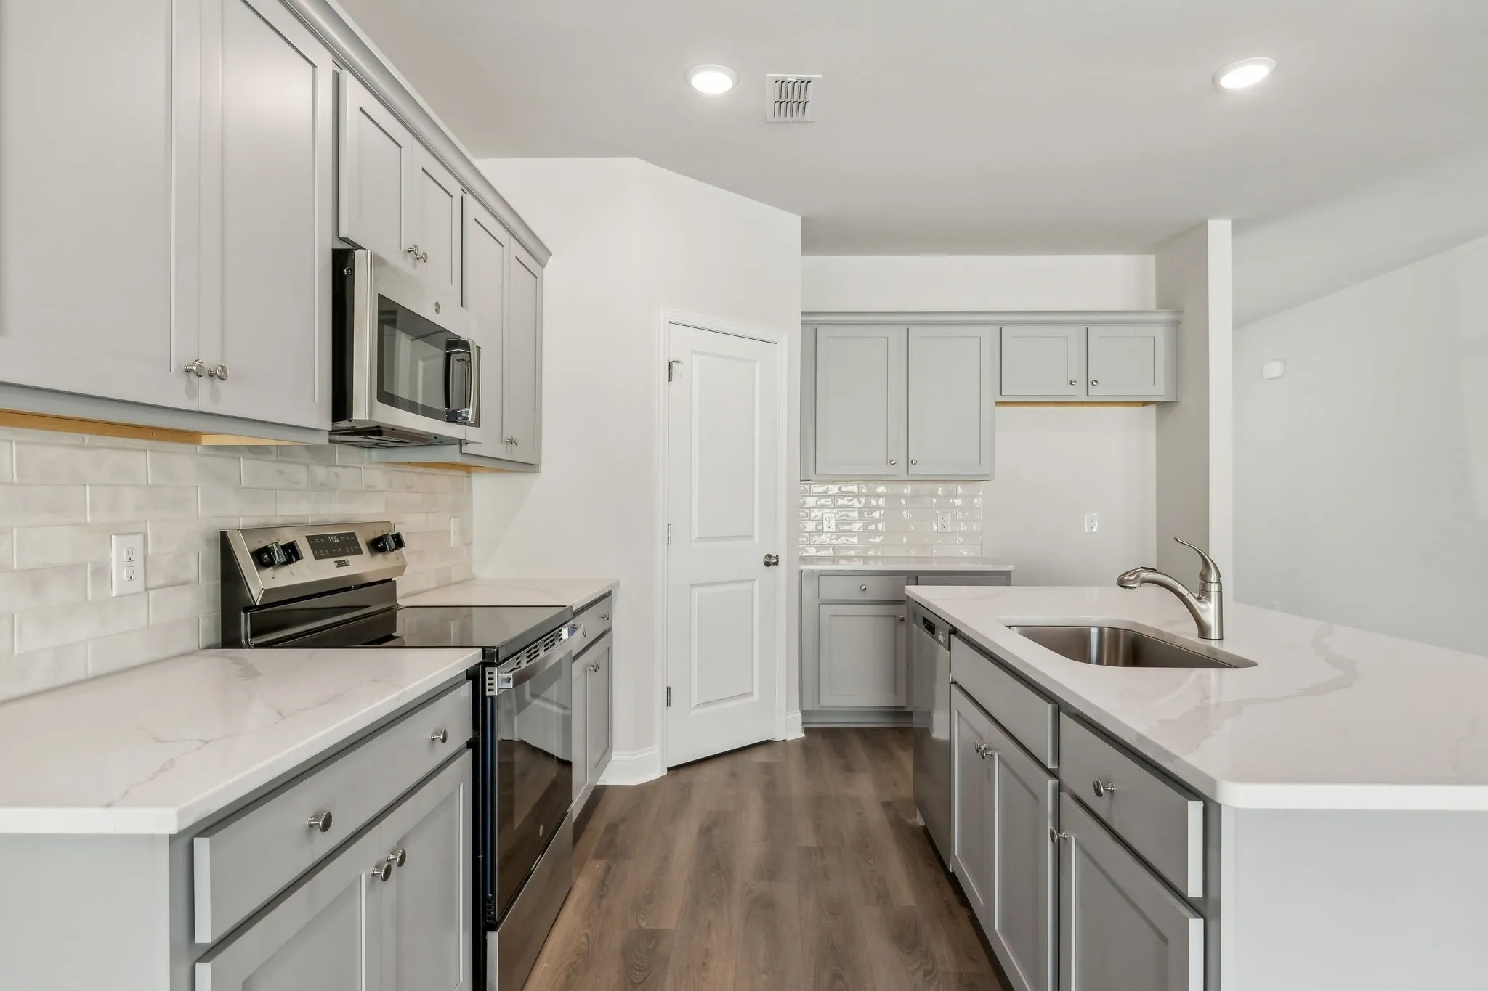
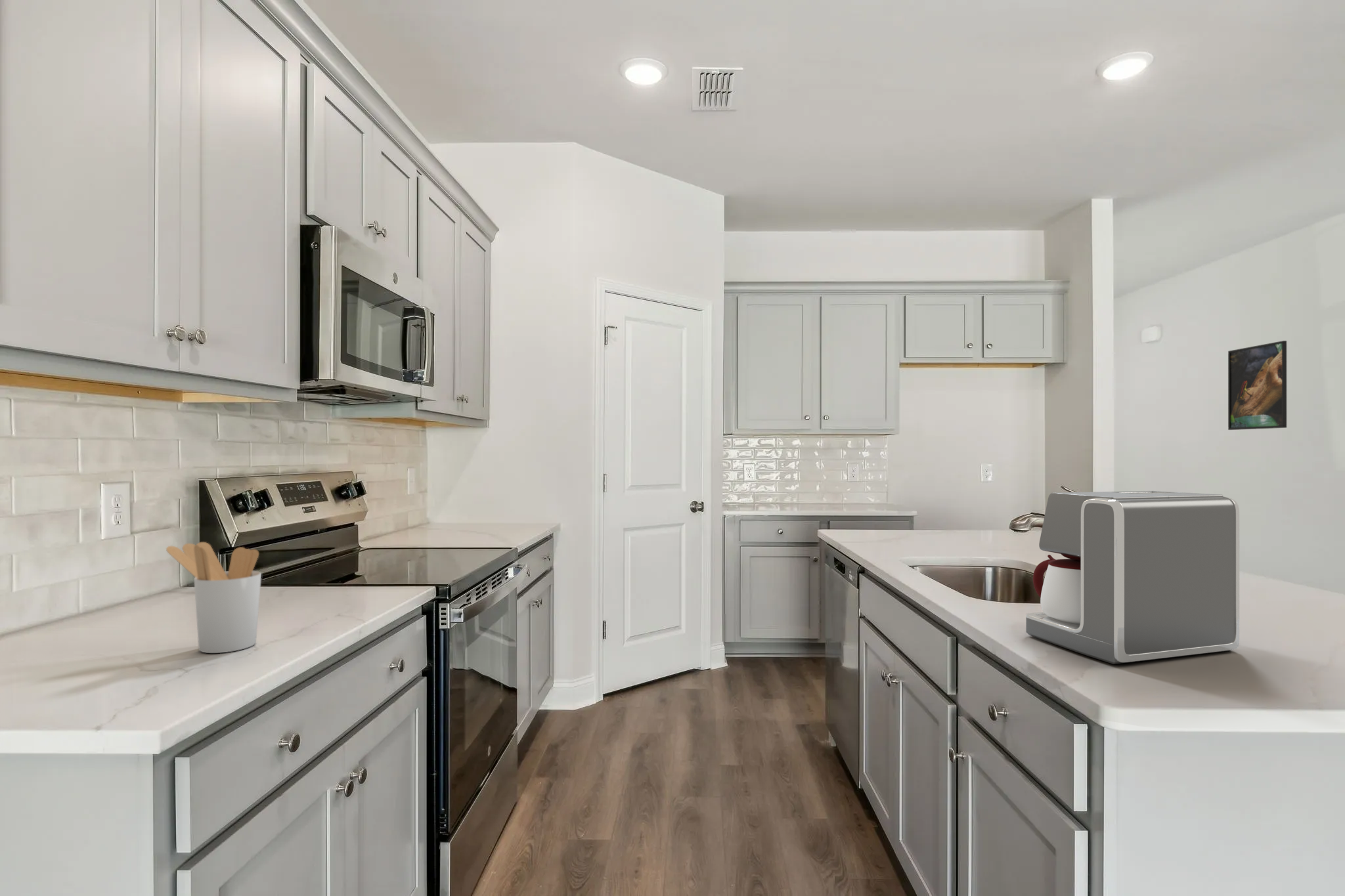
+ utensil holder (215, 593)
+ coffee maker (1128, 568)
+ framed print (1256, 387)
